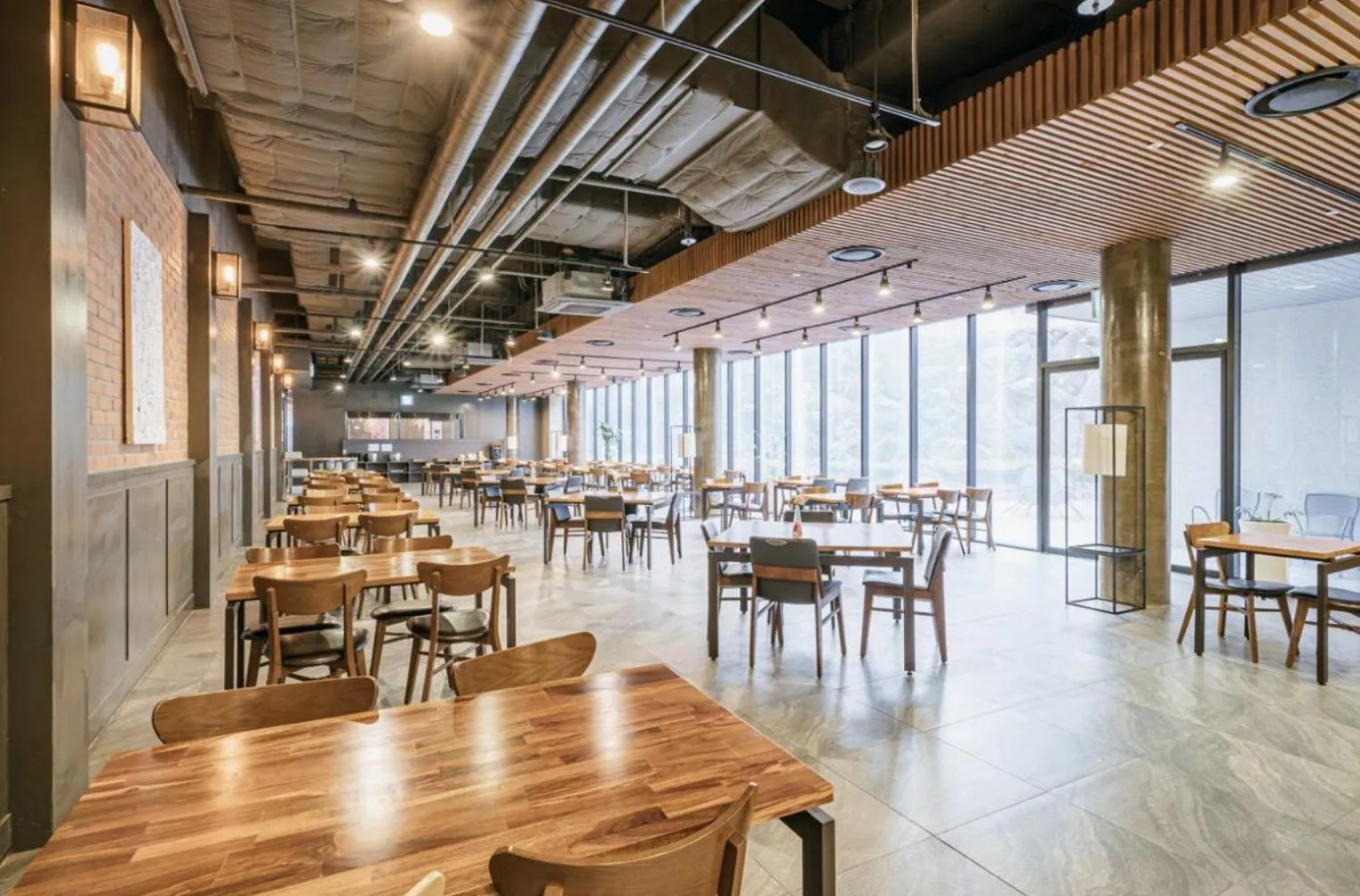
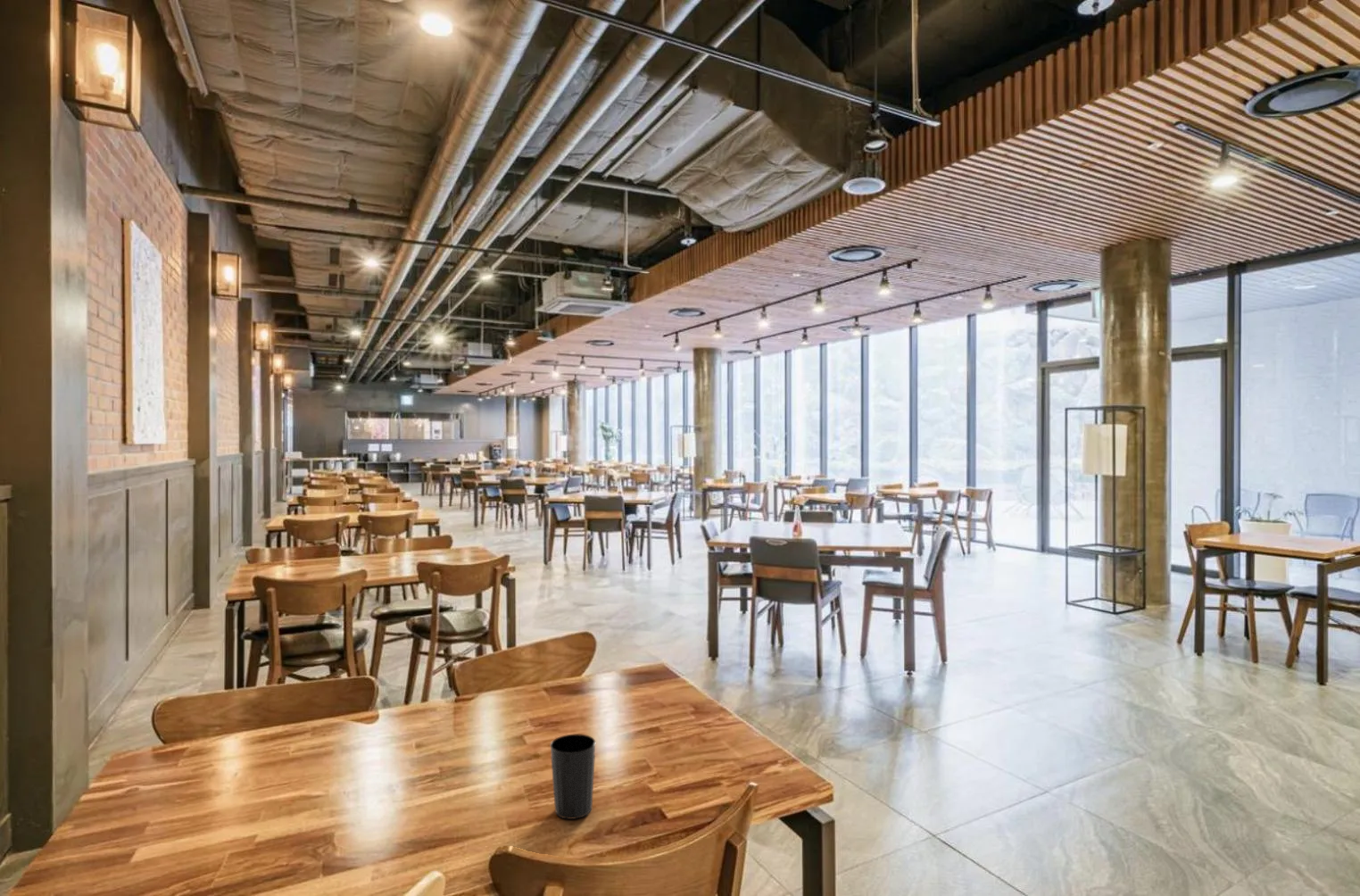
+ cup (573, 776)
